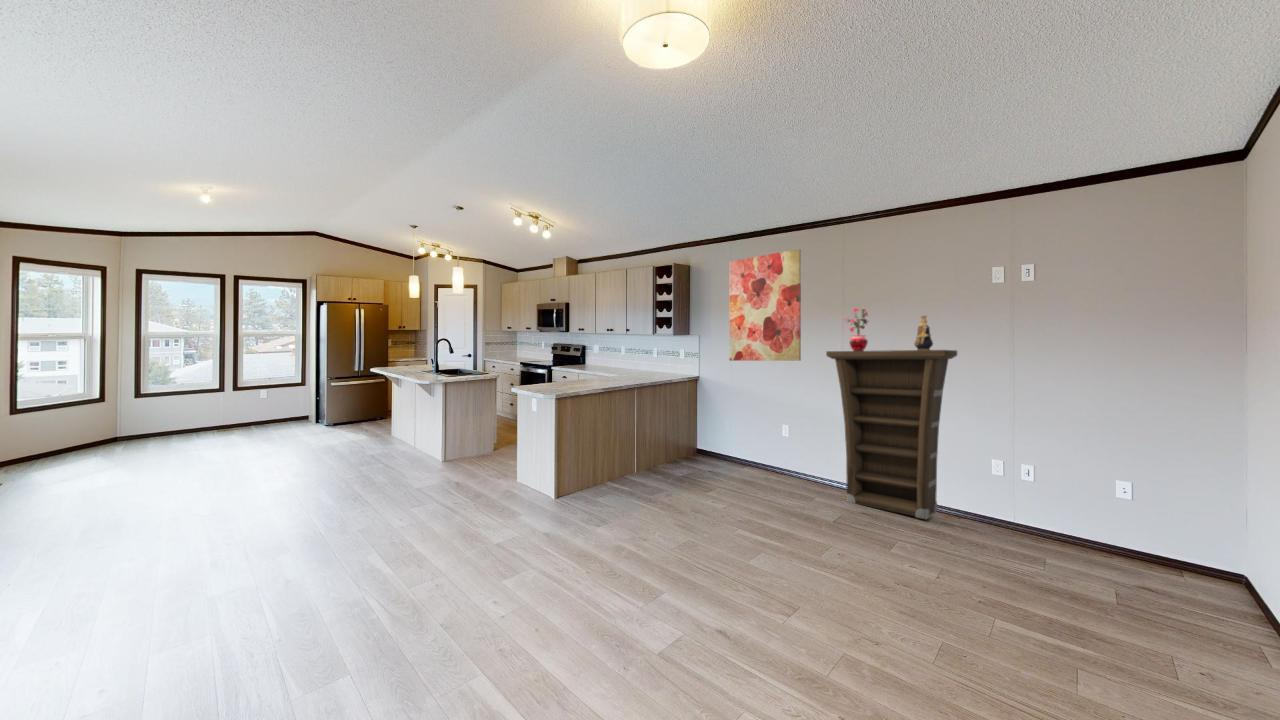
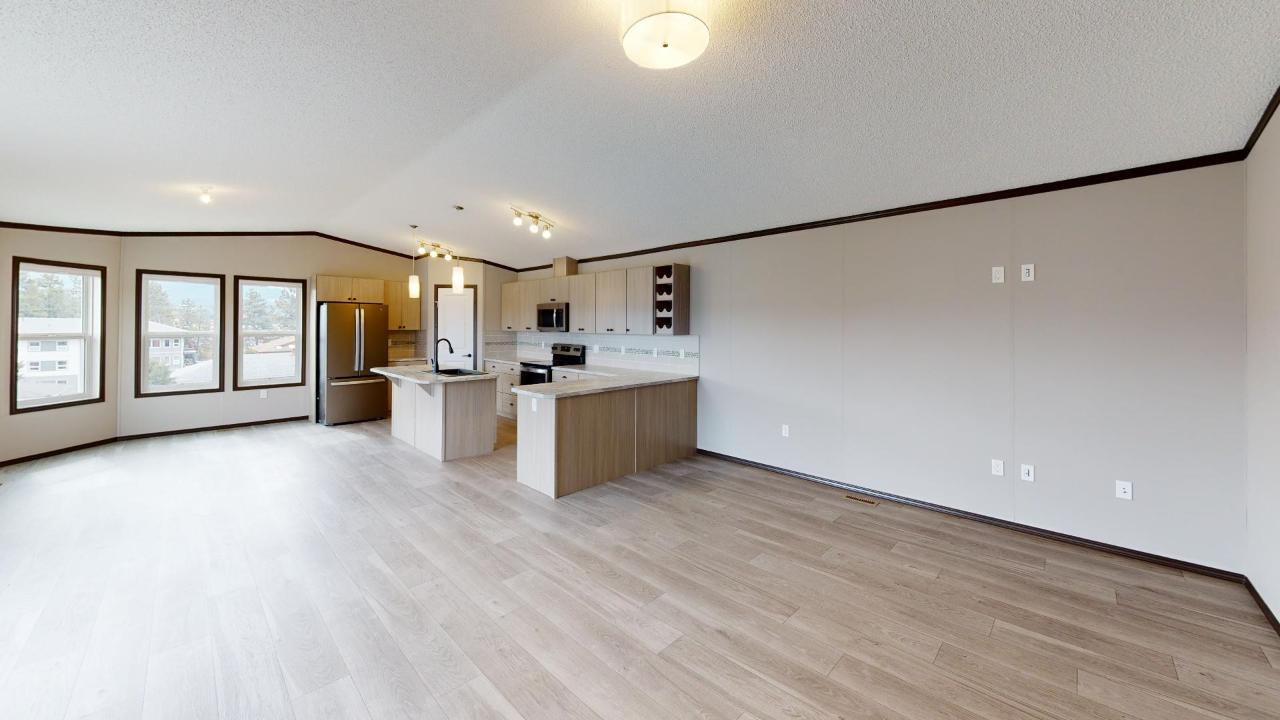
- potted plant (859, 329)
- cabinet (888, 429)
- wall art (763, 308)
- decorative vase (923, 332)
